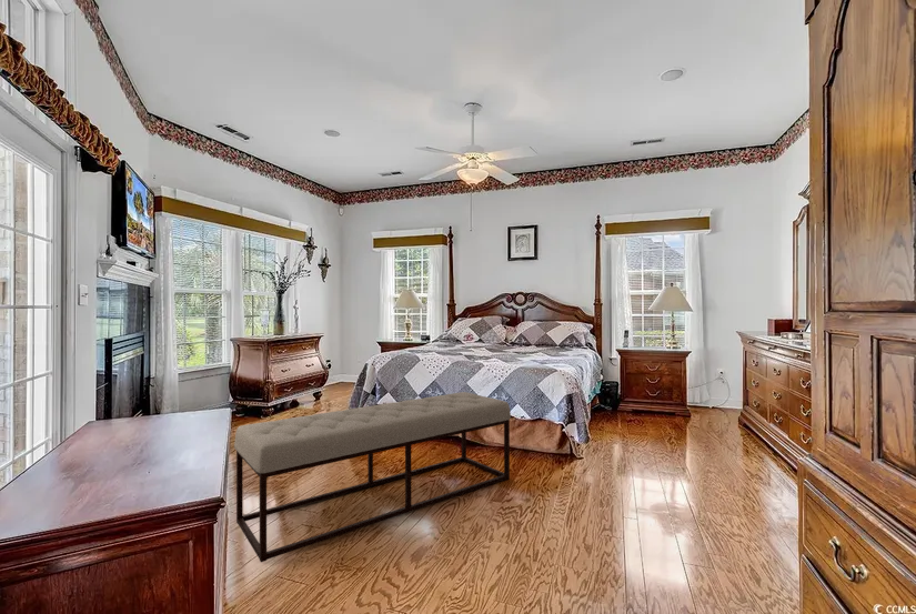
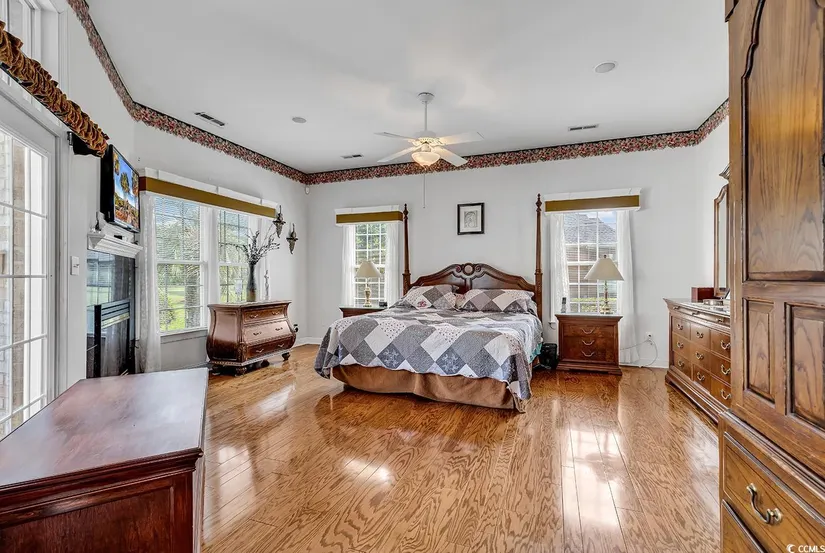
- bench (386, 450)
